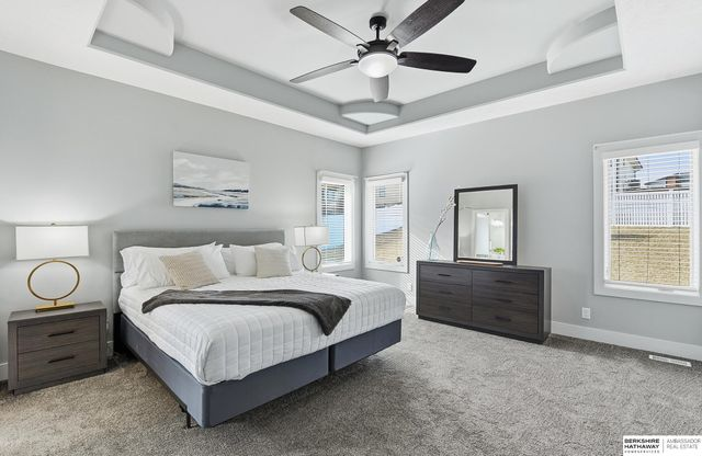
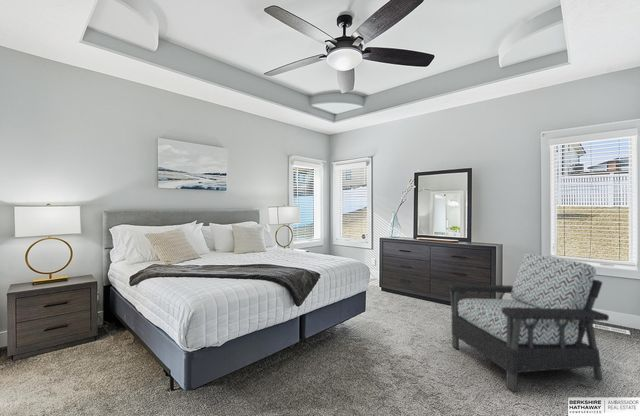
+ armchair (520, 309)
